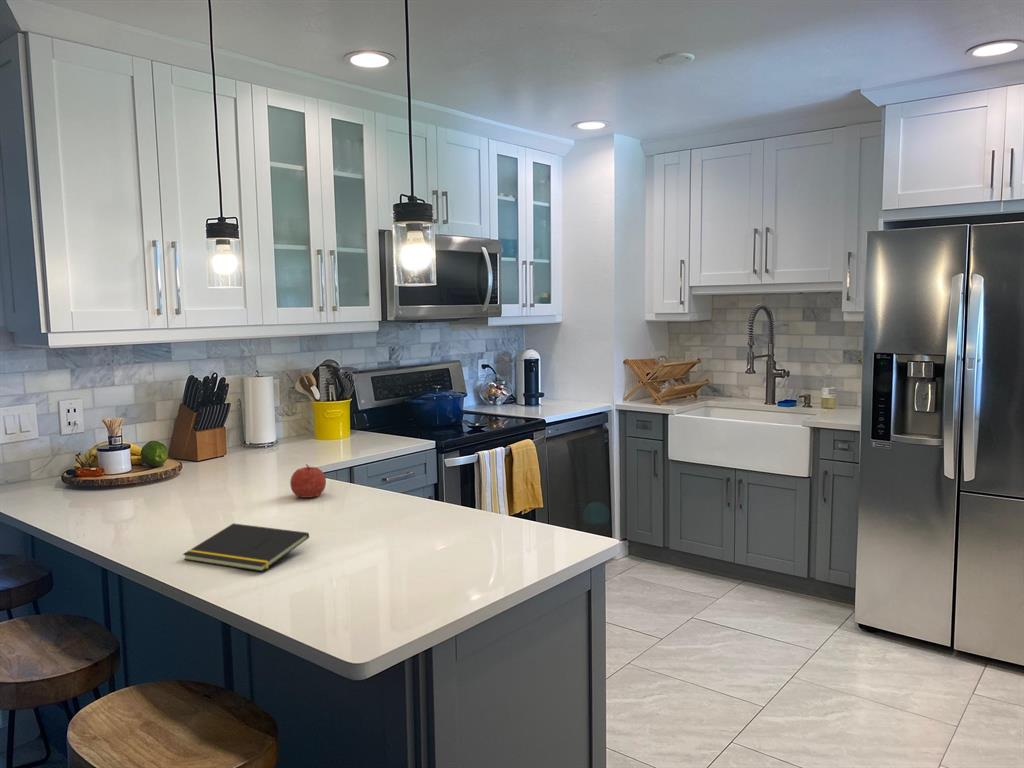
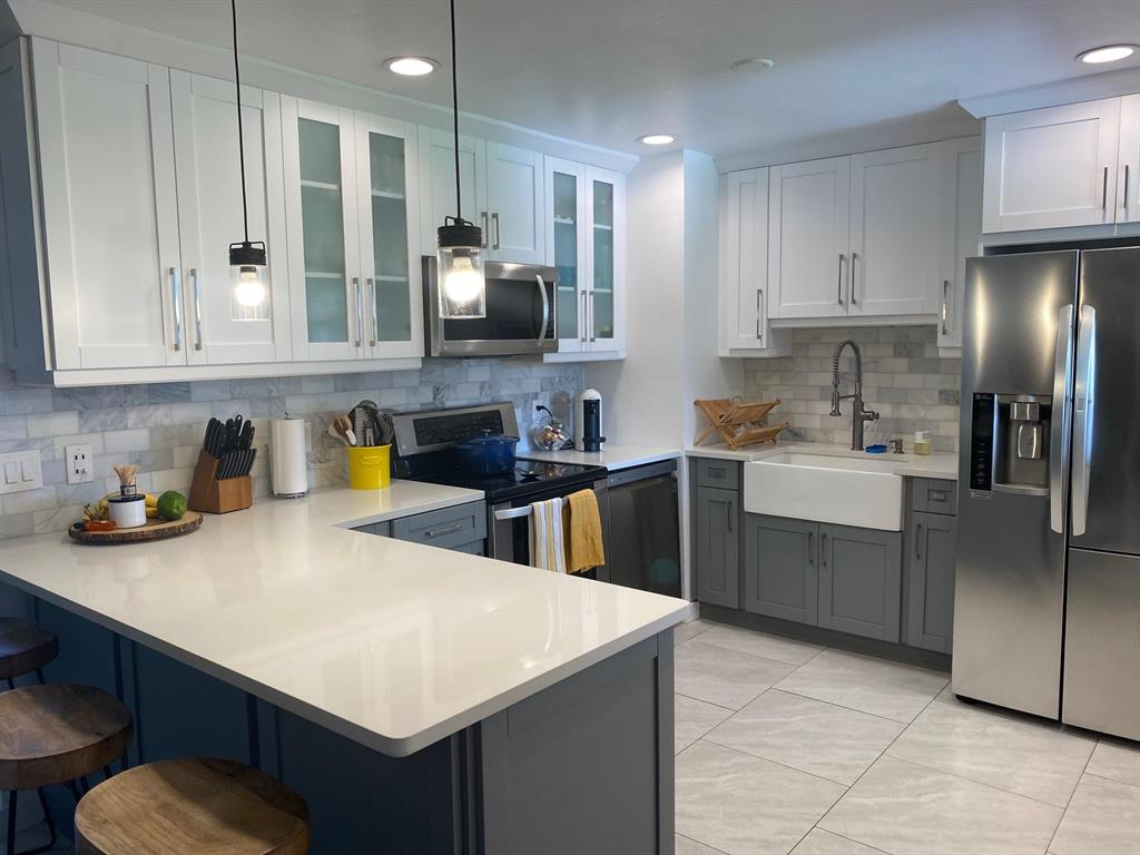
- fruit (307, 479)
- notepad (247, 545)
